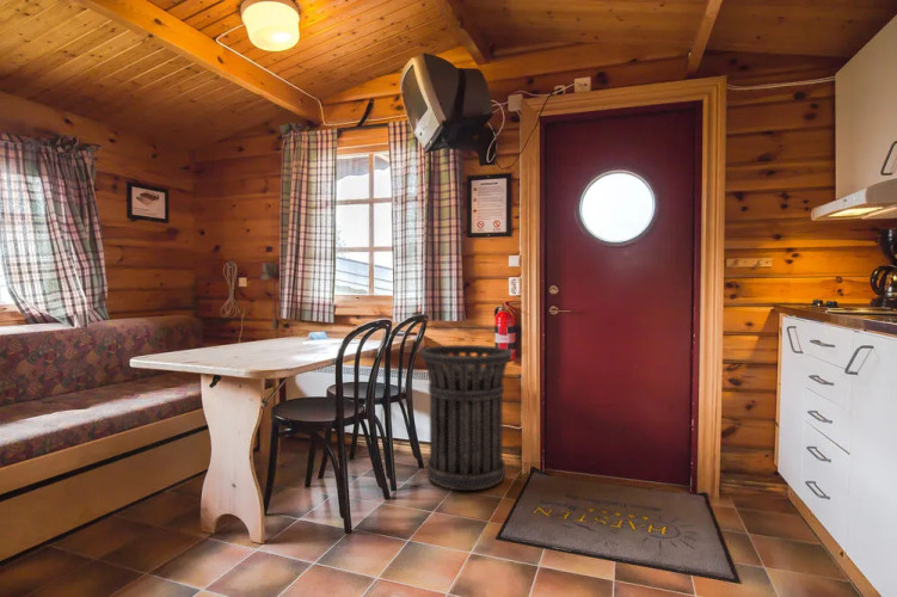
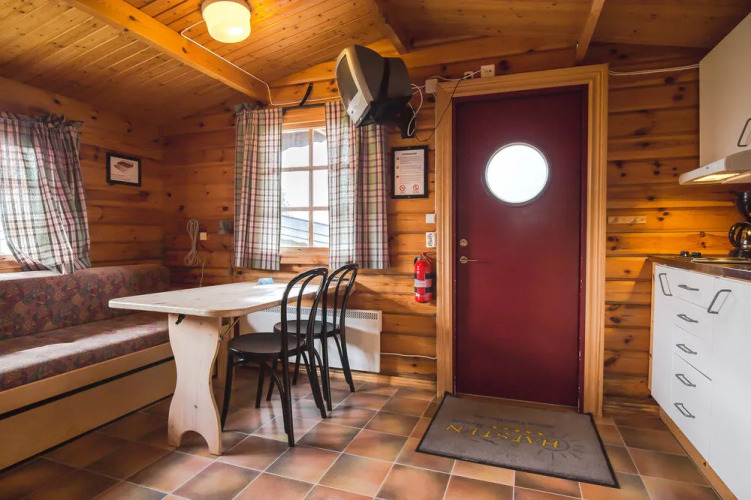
- trash can (466, 413)
